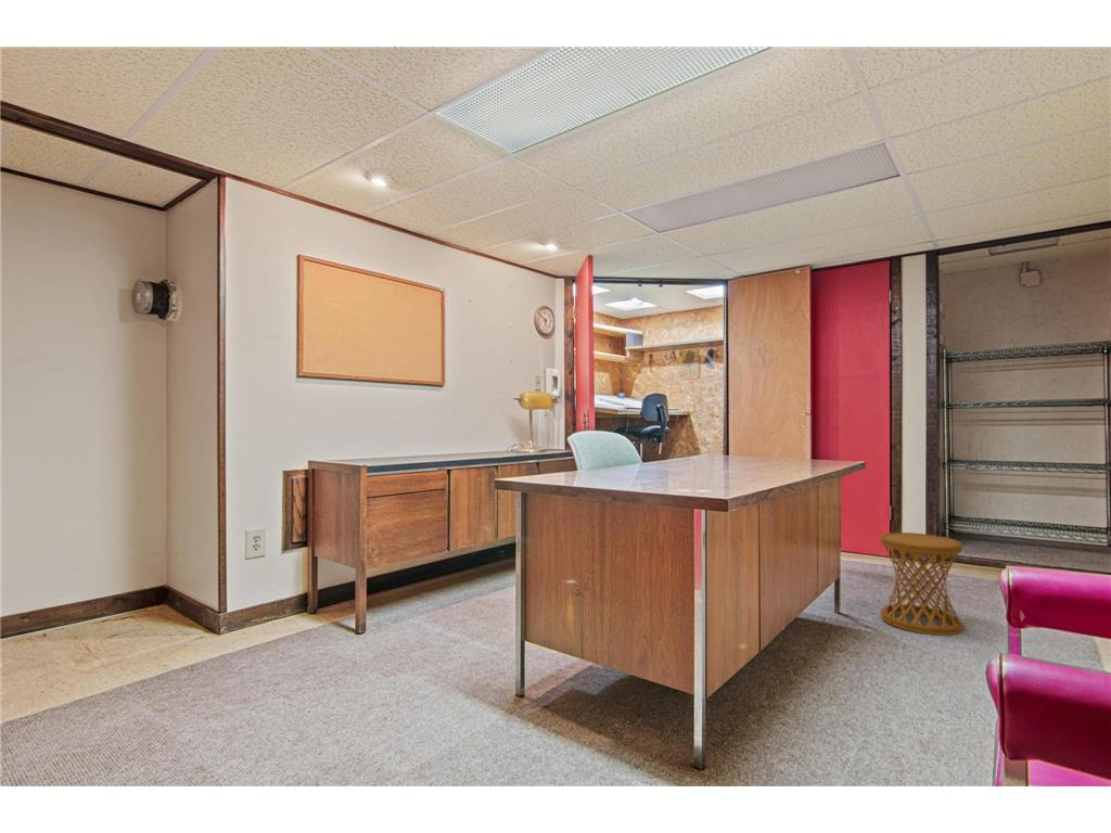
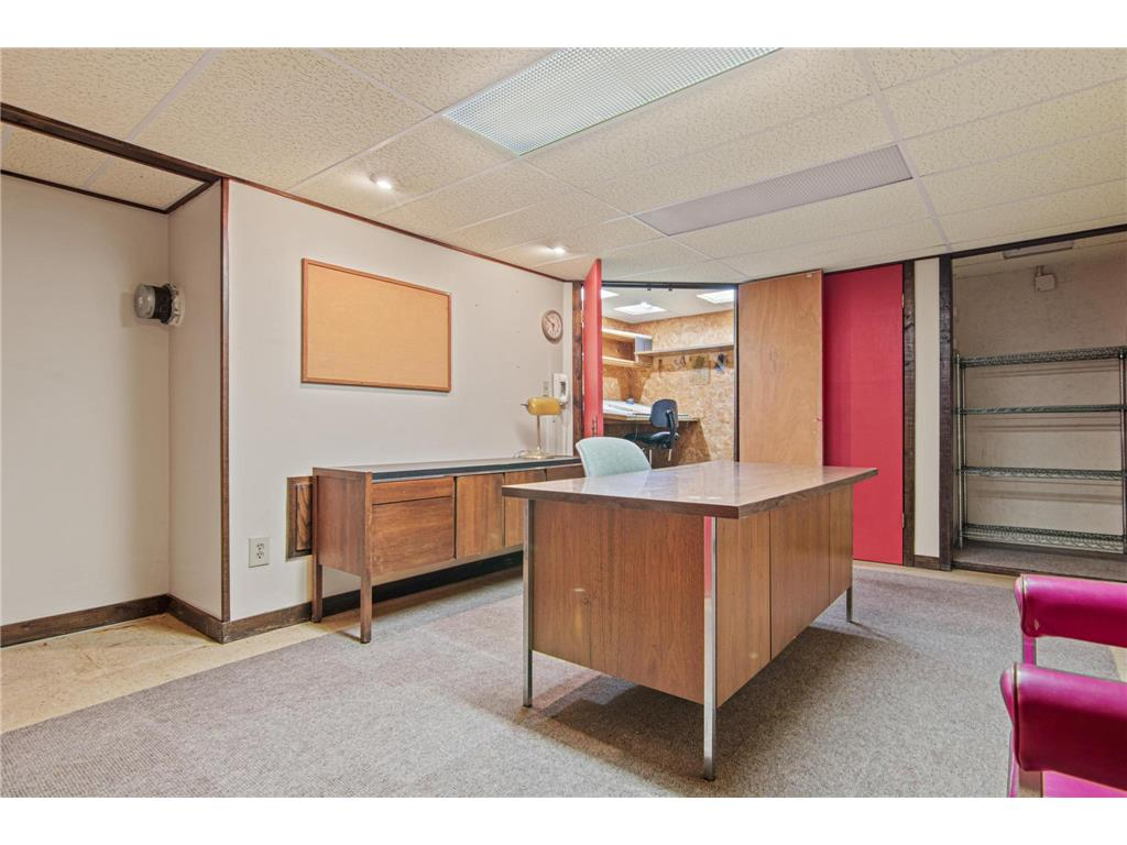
- side table (920, 581)
